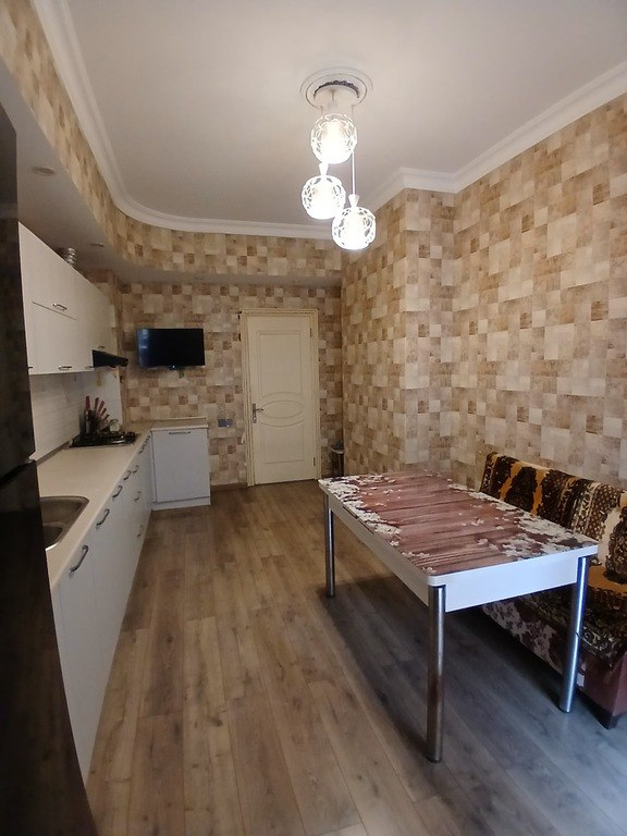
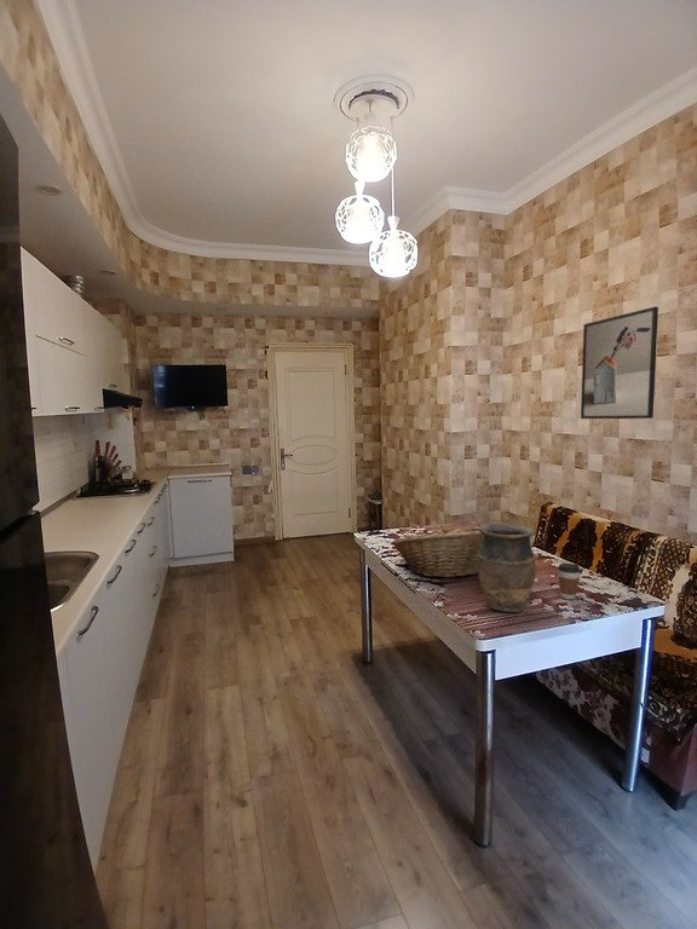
+ fruit basket (449, 544)
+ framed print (616, 368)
+ vase (506, 567)
+ coffee cup (568, 581)
